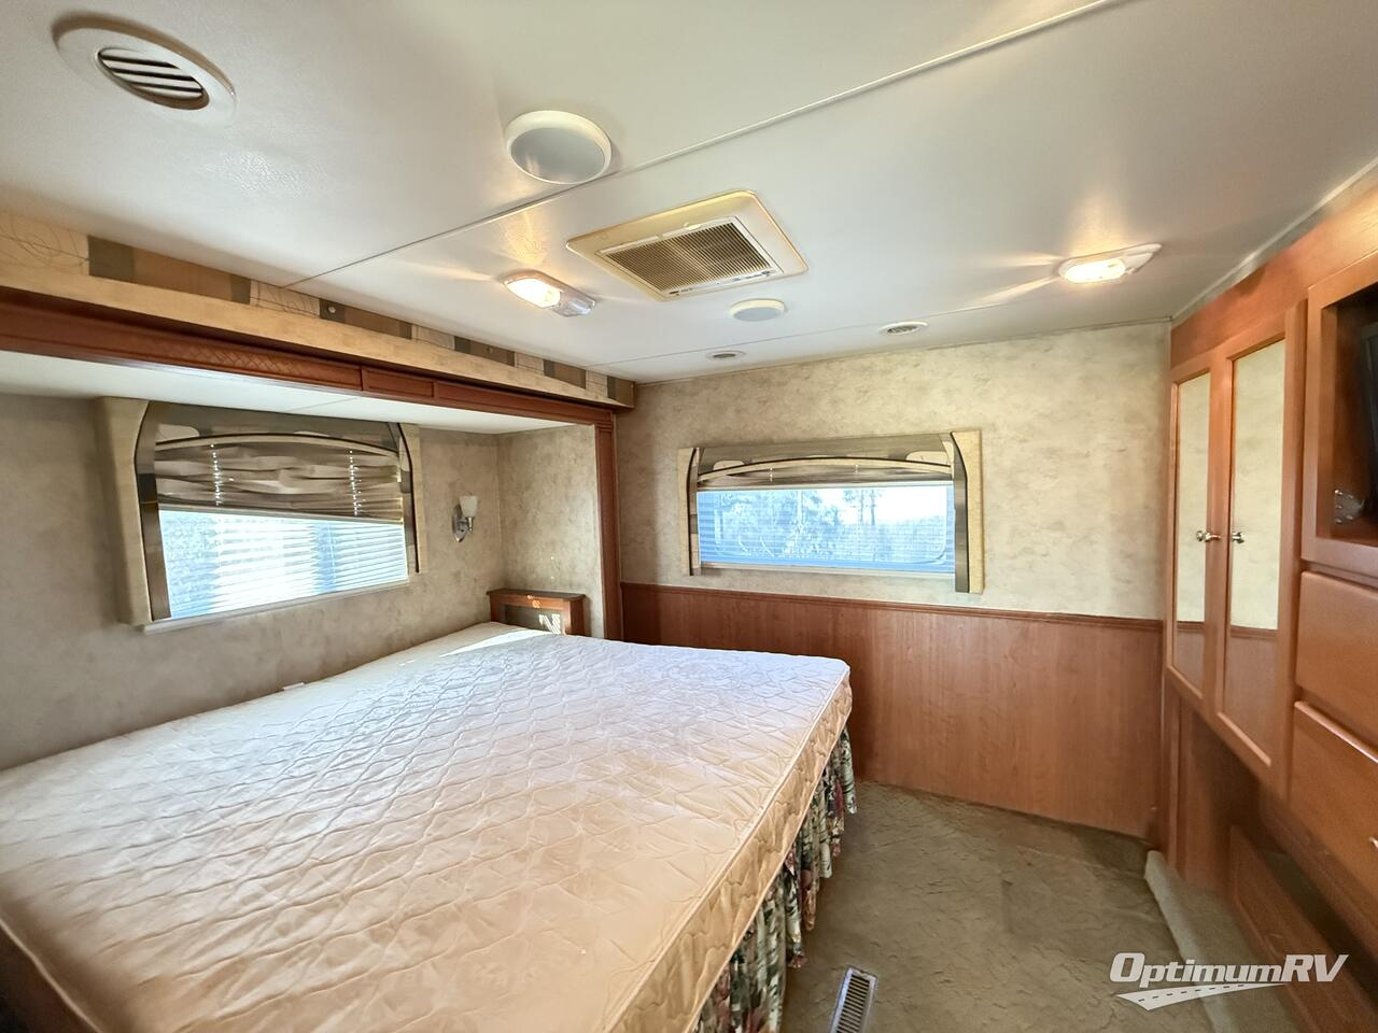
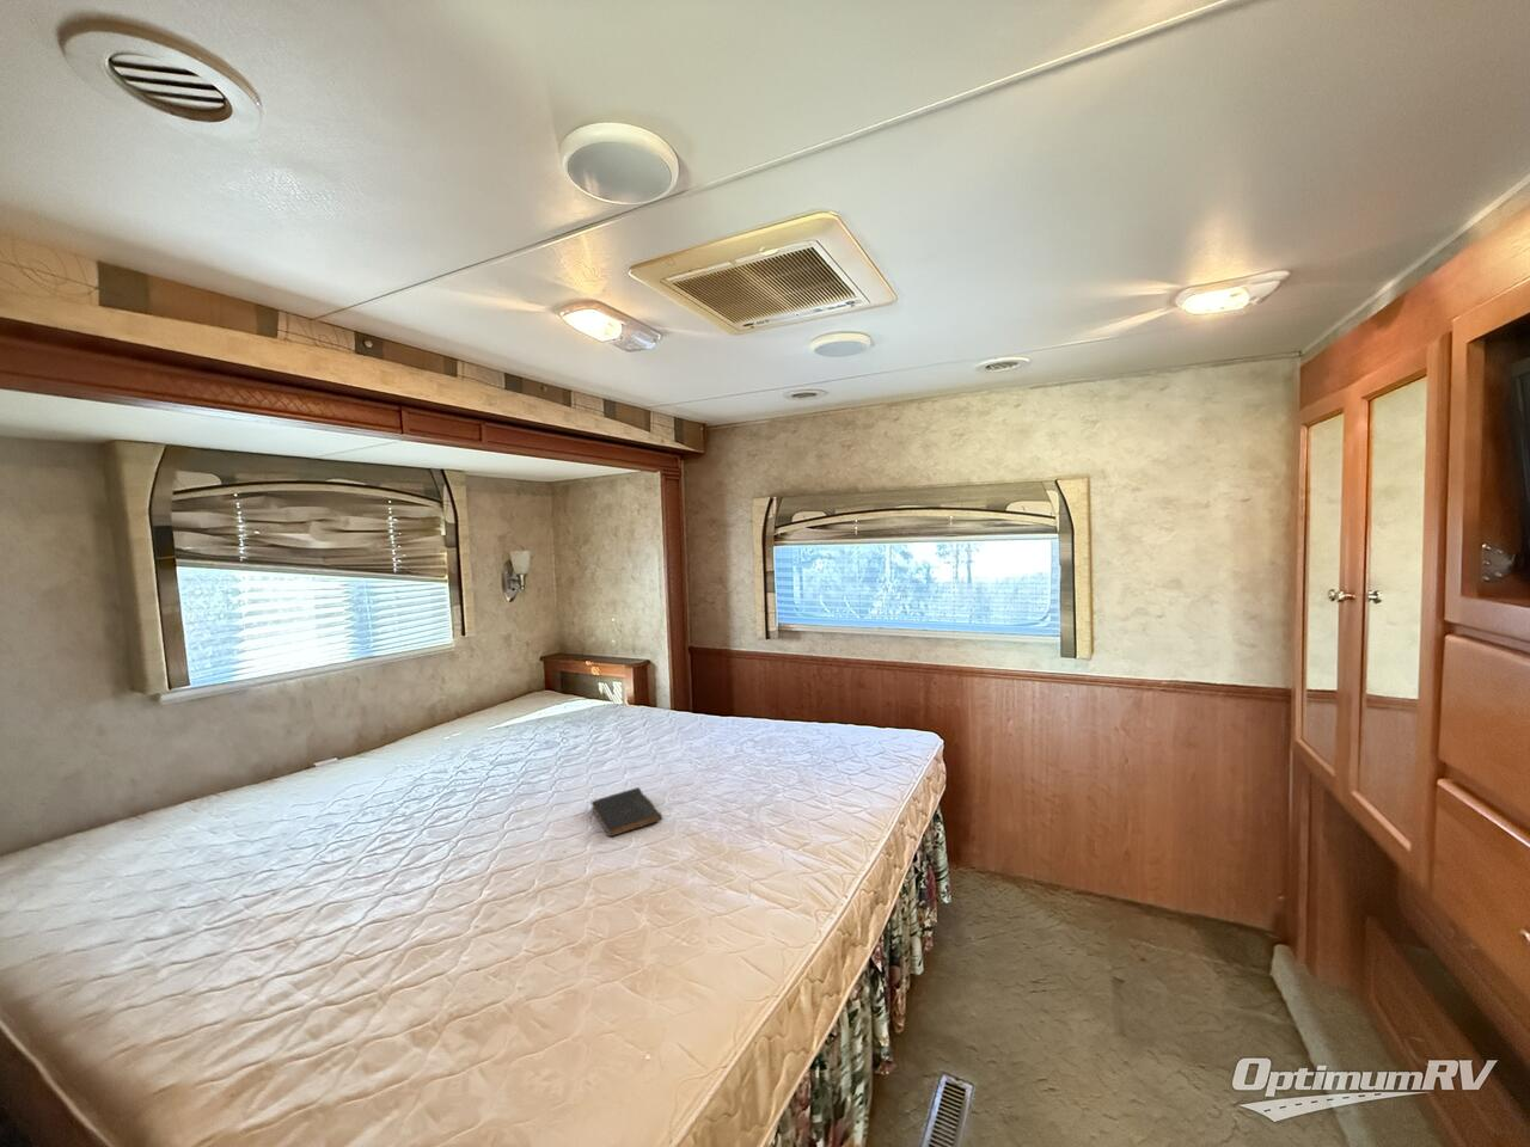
+ book (625, 808)
